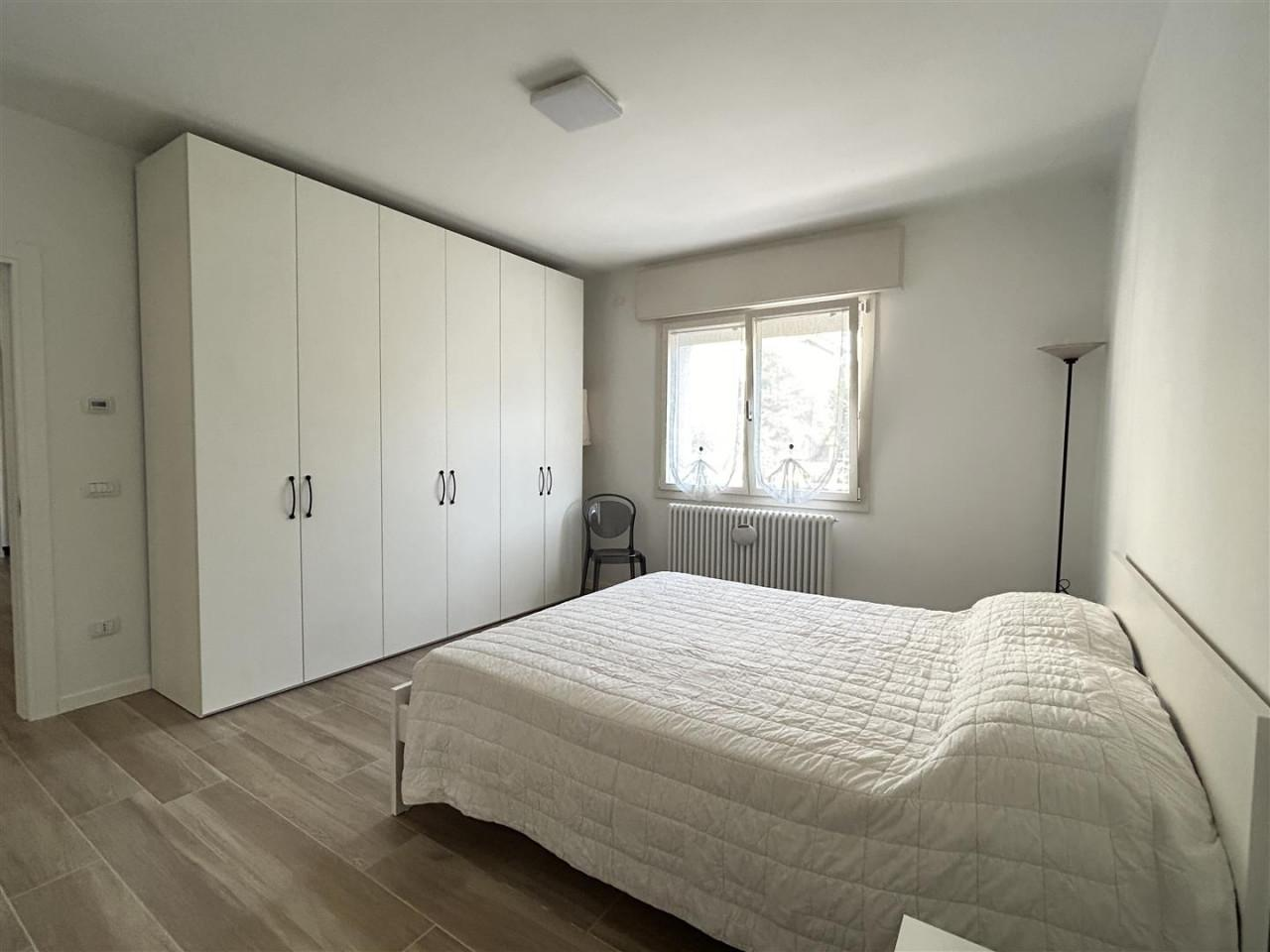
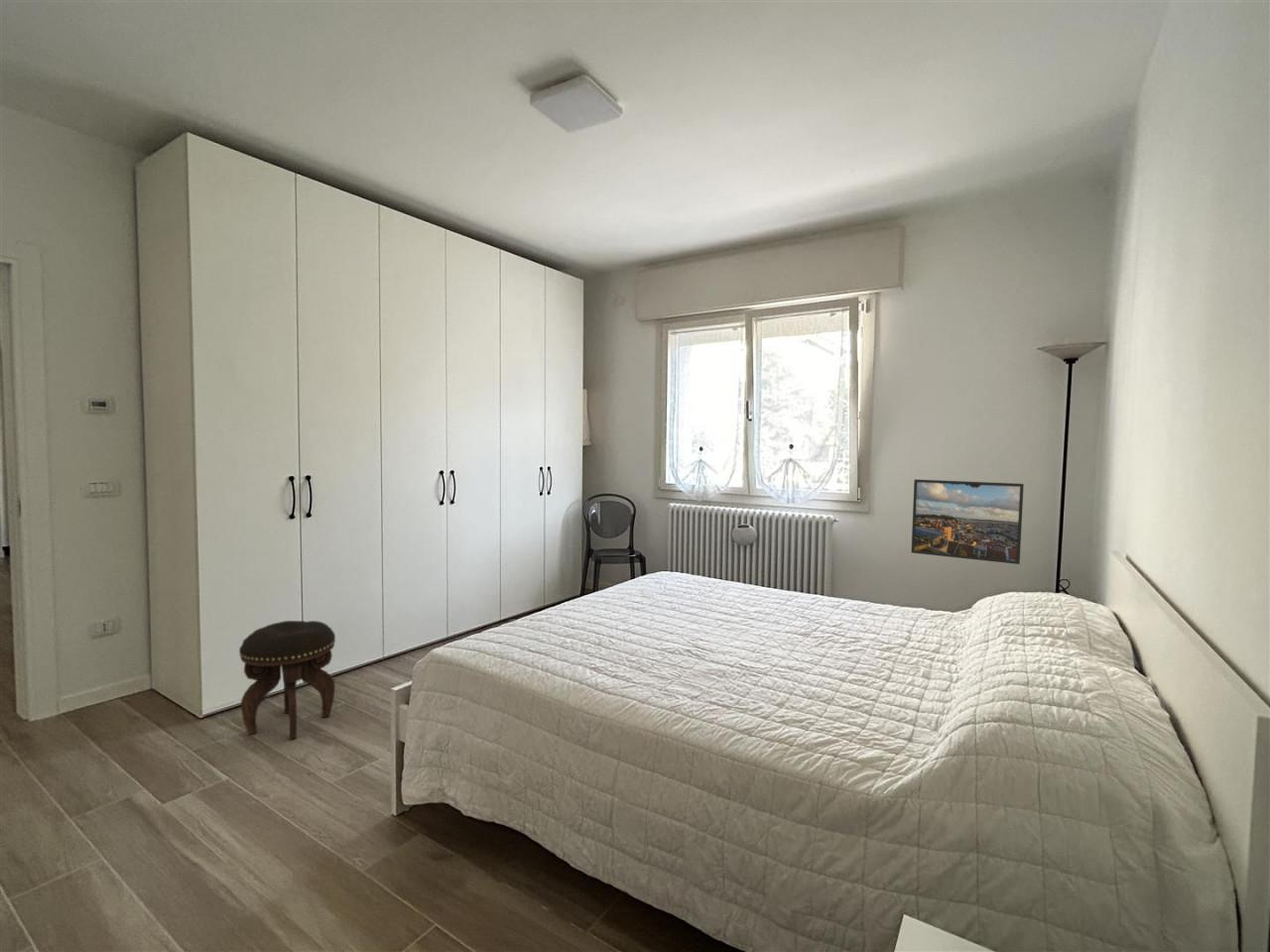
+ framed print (964, 520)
+ footstool (289, 675)
